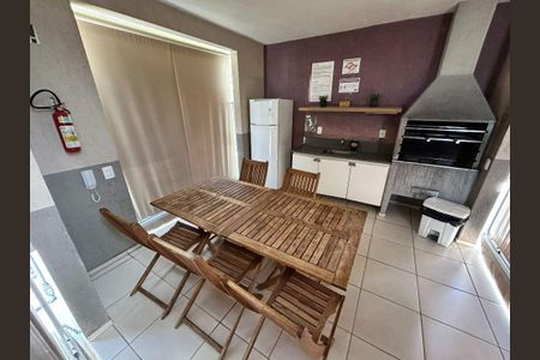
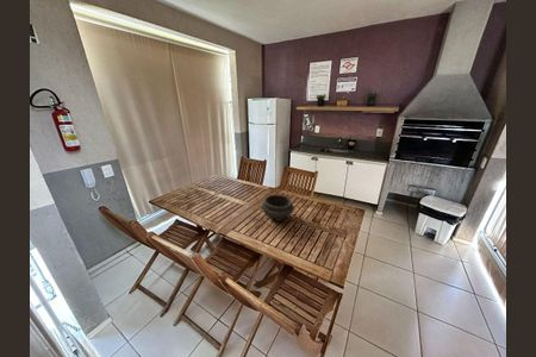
+ bowl (276, 208)
